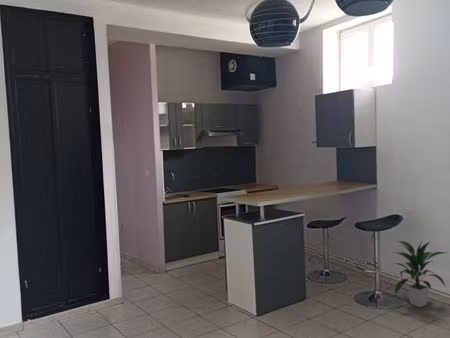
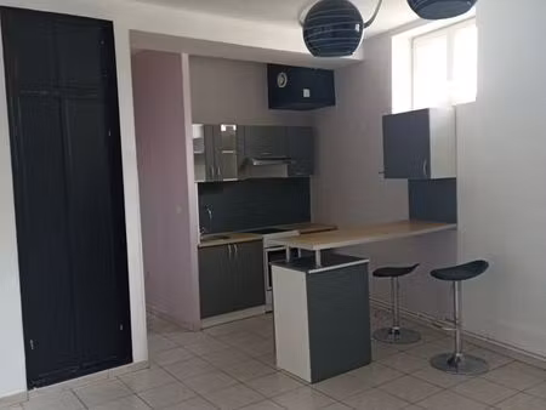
- indoor plant (415, 271)
